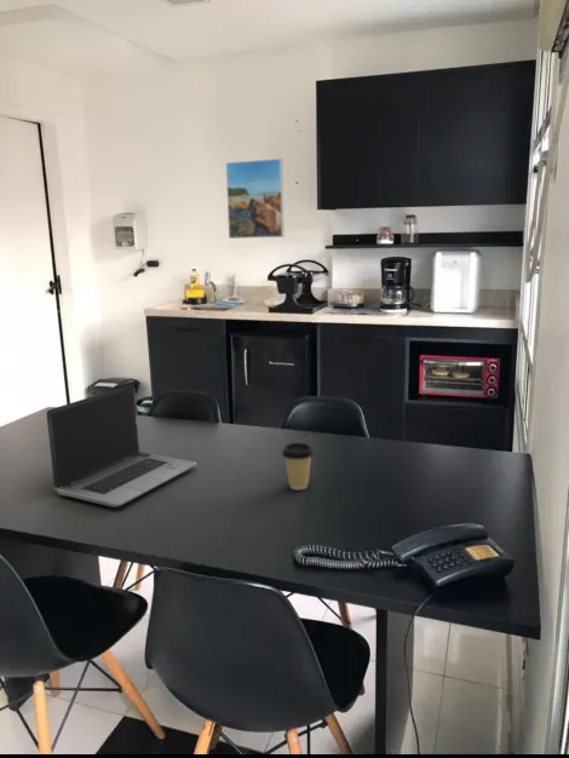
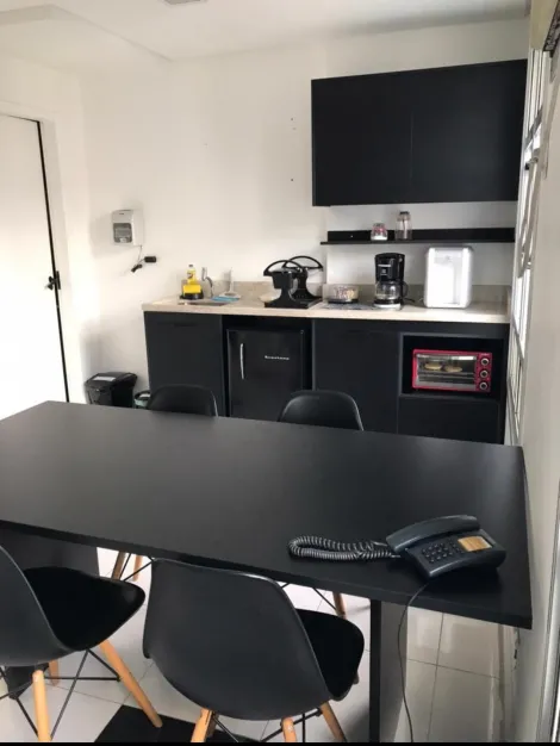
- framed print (254, 199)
- coffee cup (298, 466)
- laptop computer (126, 441)
